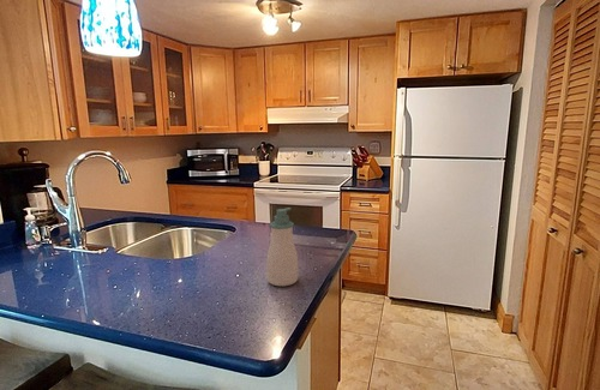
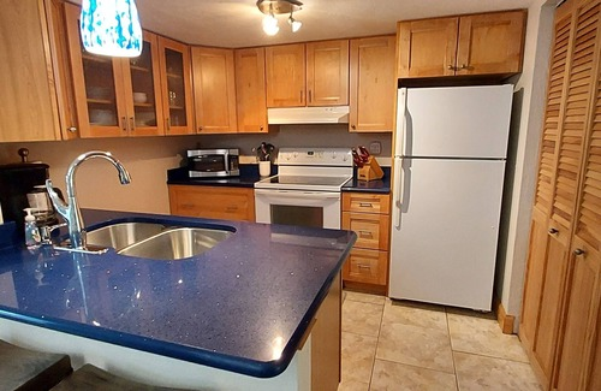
- soap bottle (282, 245)
